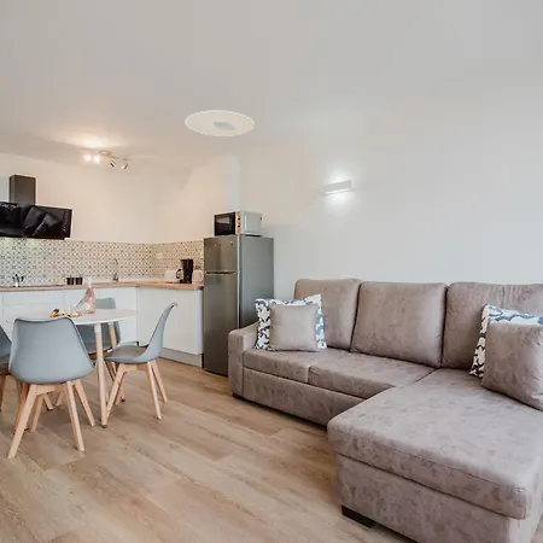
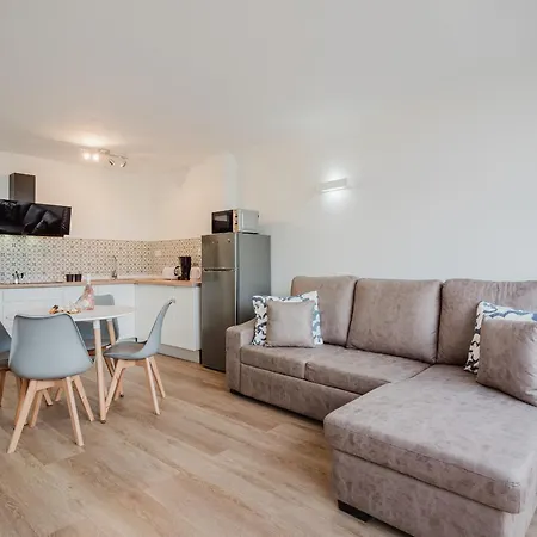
- ceiling light (220, 121)
